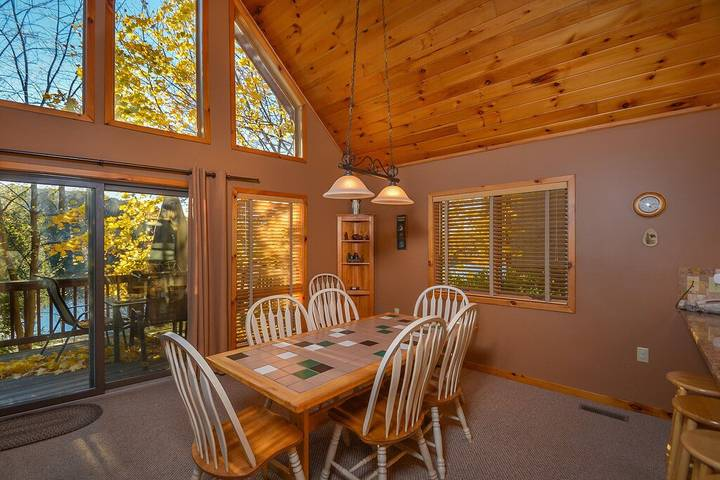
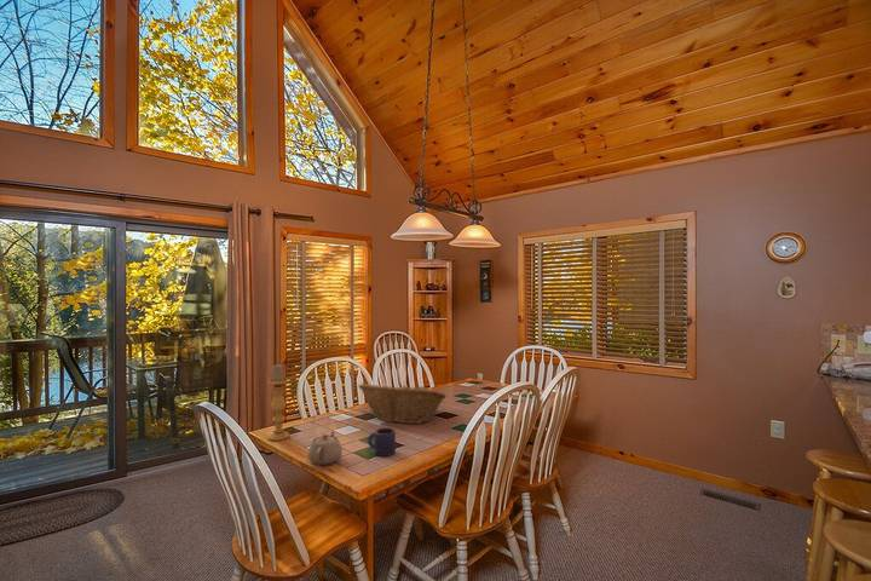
+ candle holder (278, 399)
+ teapot (325, 447)
+ fruit basket (402, 397)
+ mug (381, 441)
